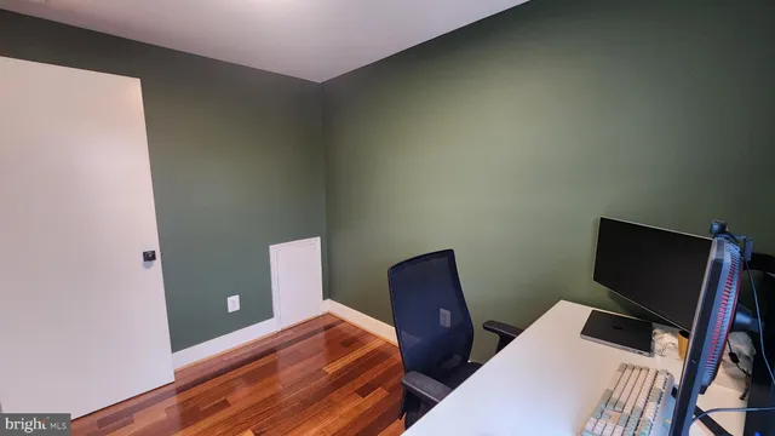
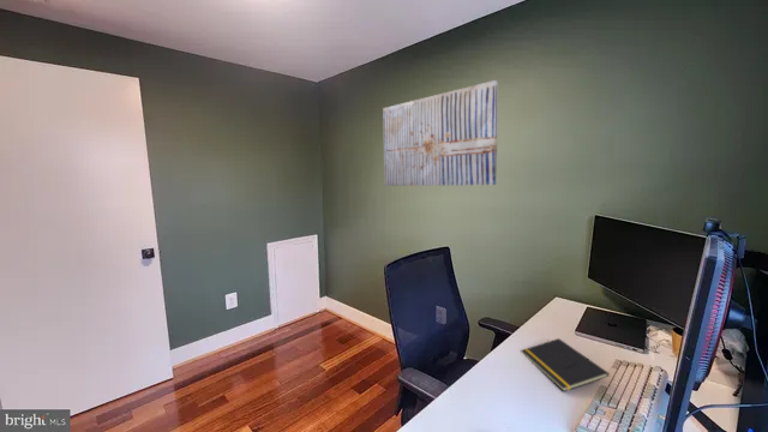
+ notepad (560, 361)
+ wall art (432, 142)
